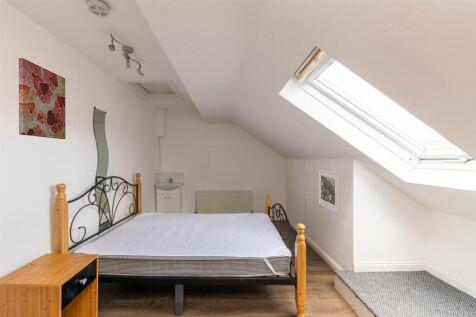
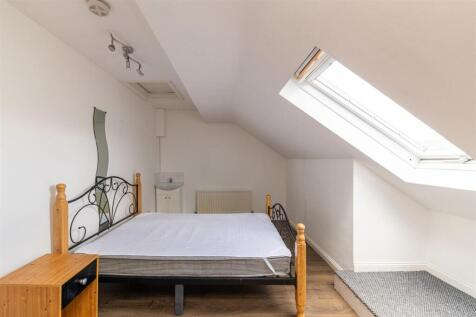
- wall art (44, 103)
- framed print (327, 189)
